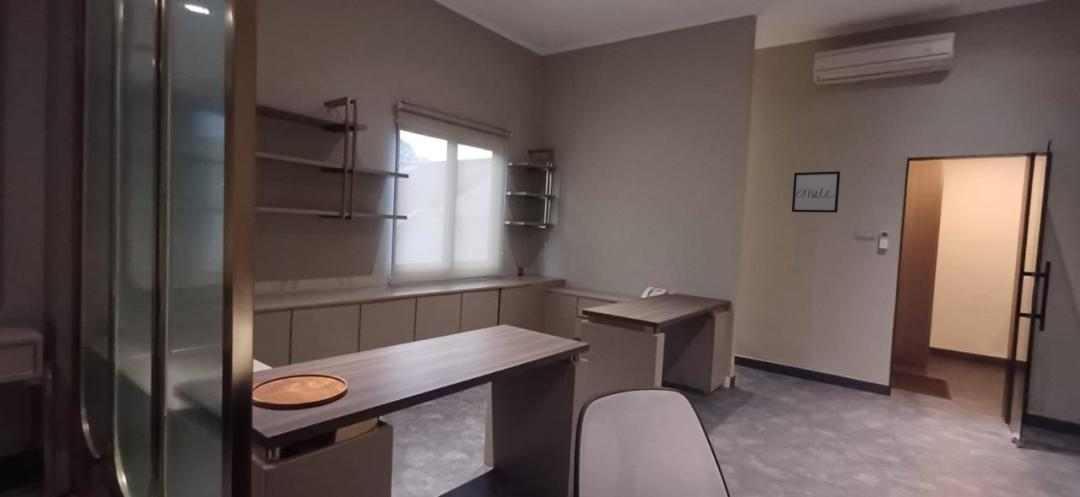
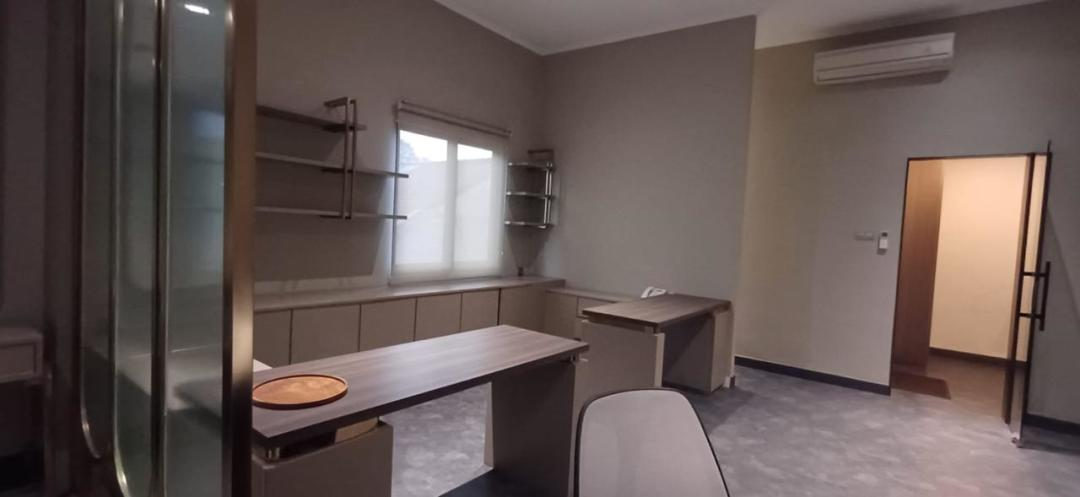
- wall art (815, 192)
